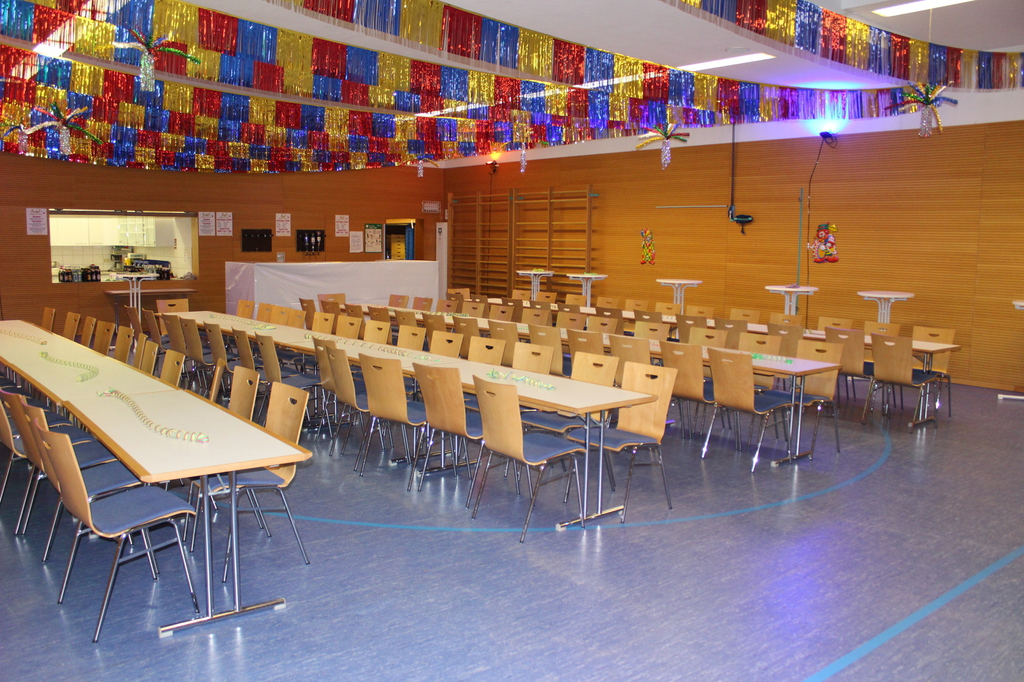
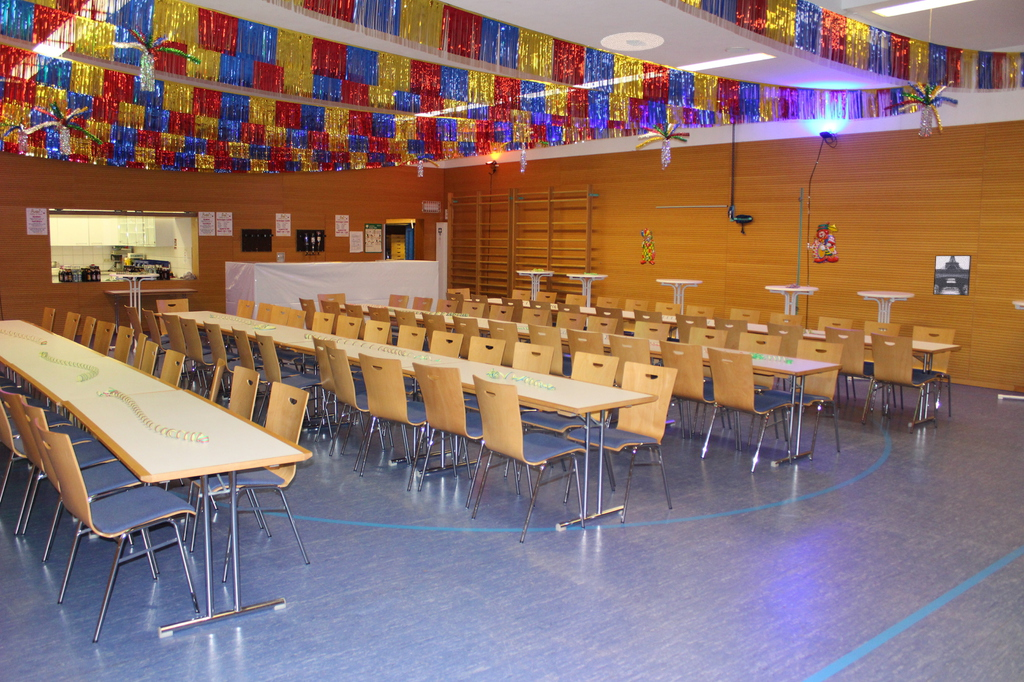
+ ceiling light (632, 38)
+ wall art (952, 275)
